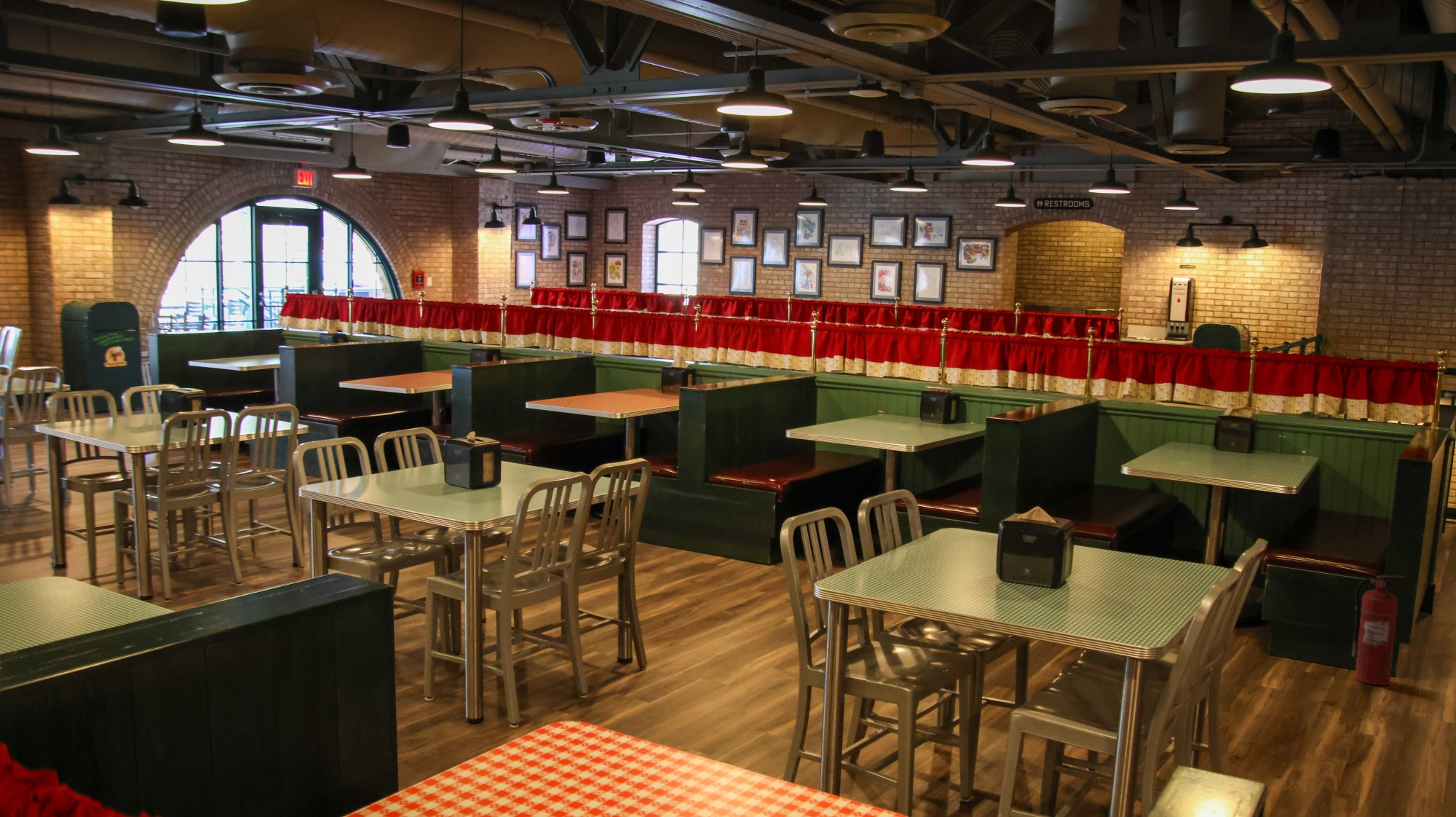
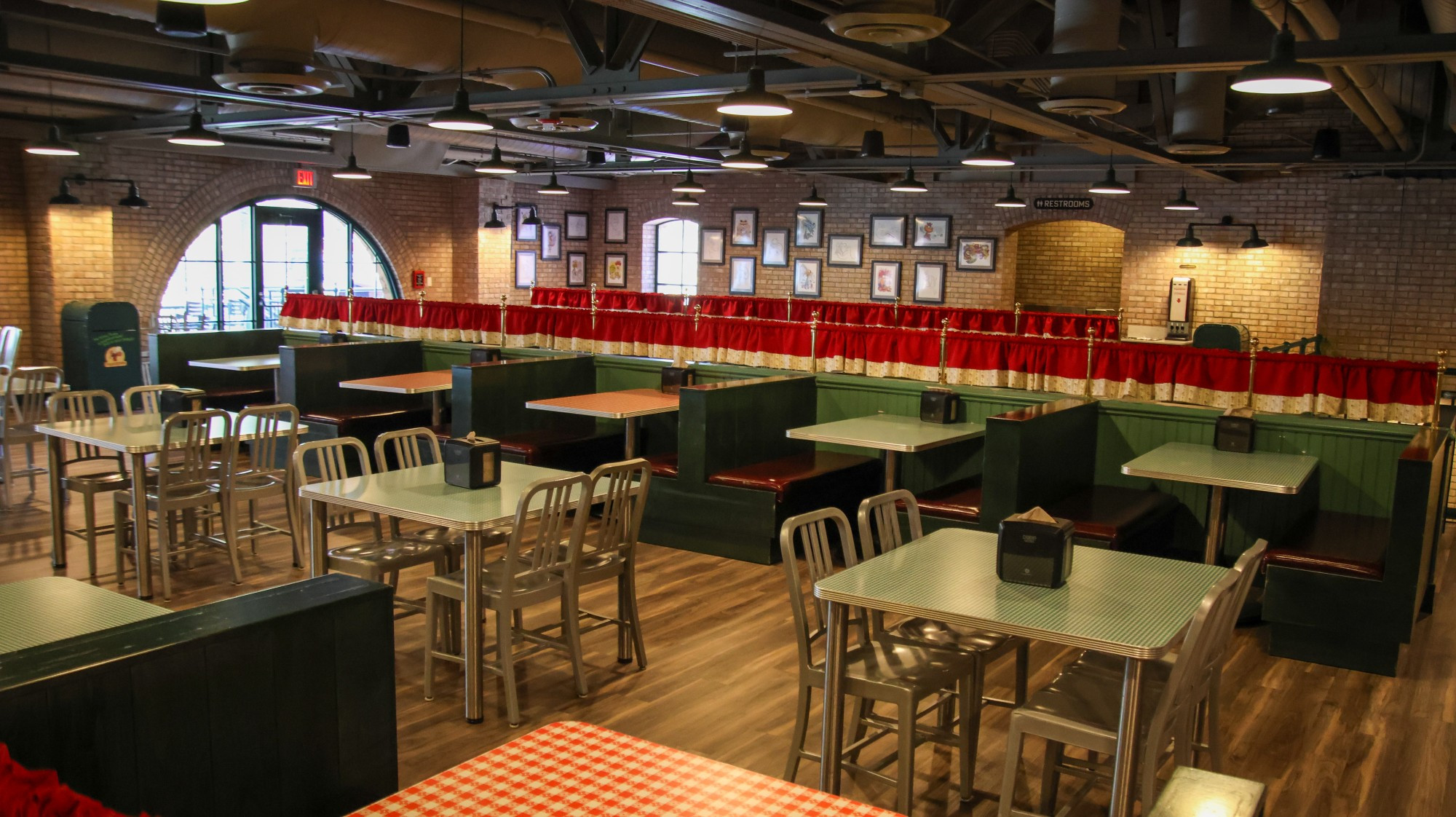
- fire extinguisher (1376, 627)
